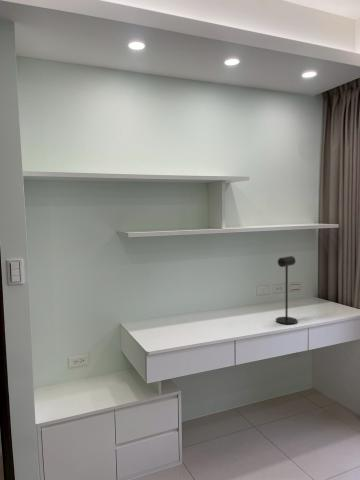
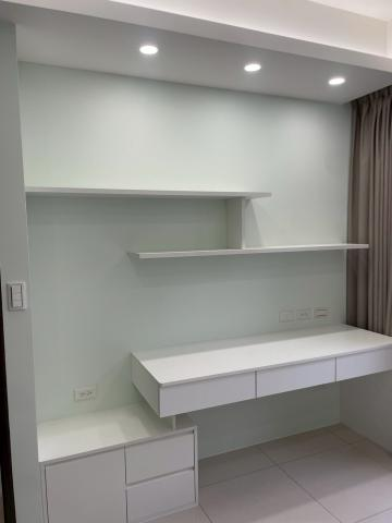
- desk lamp (286, 289)
